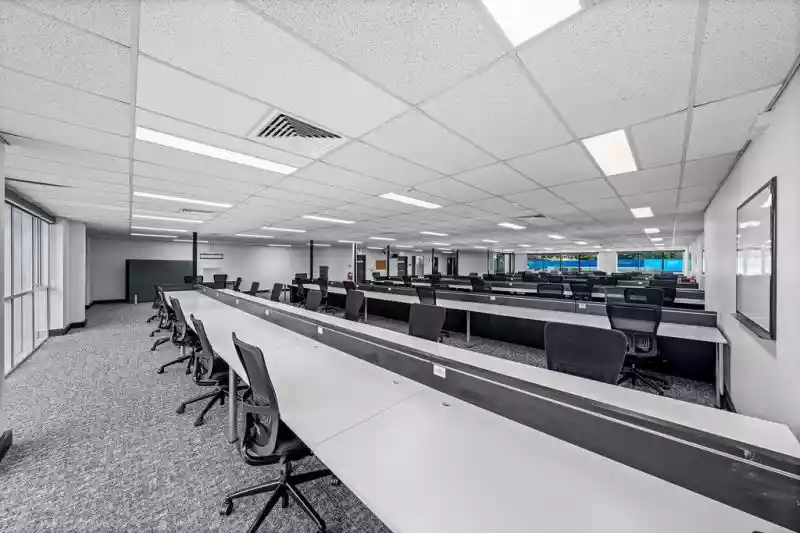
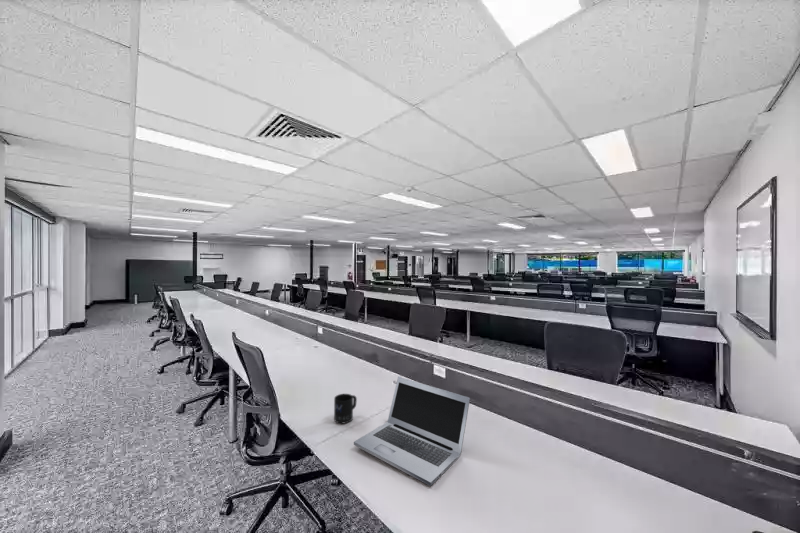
+ laptop (411, 421)
+ mug (346, 406)
